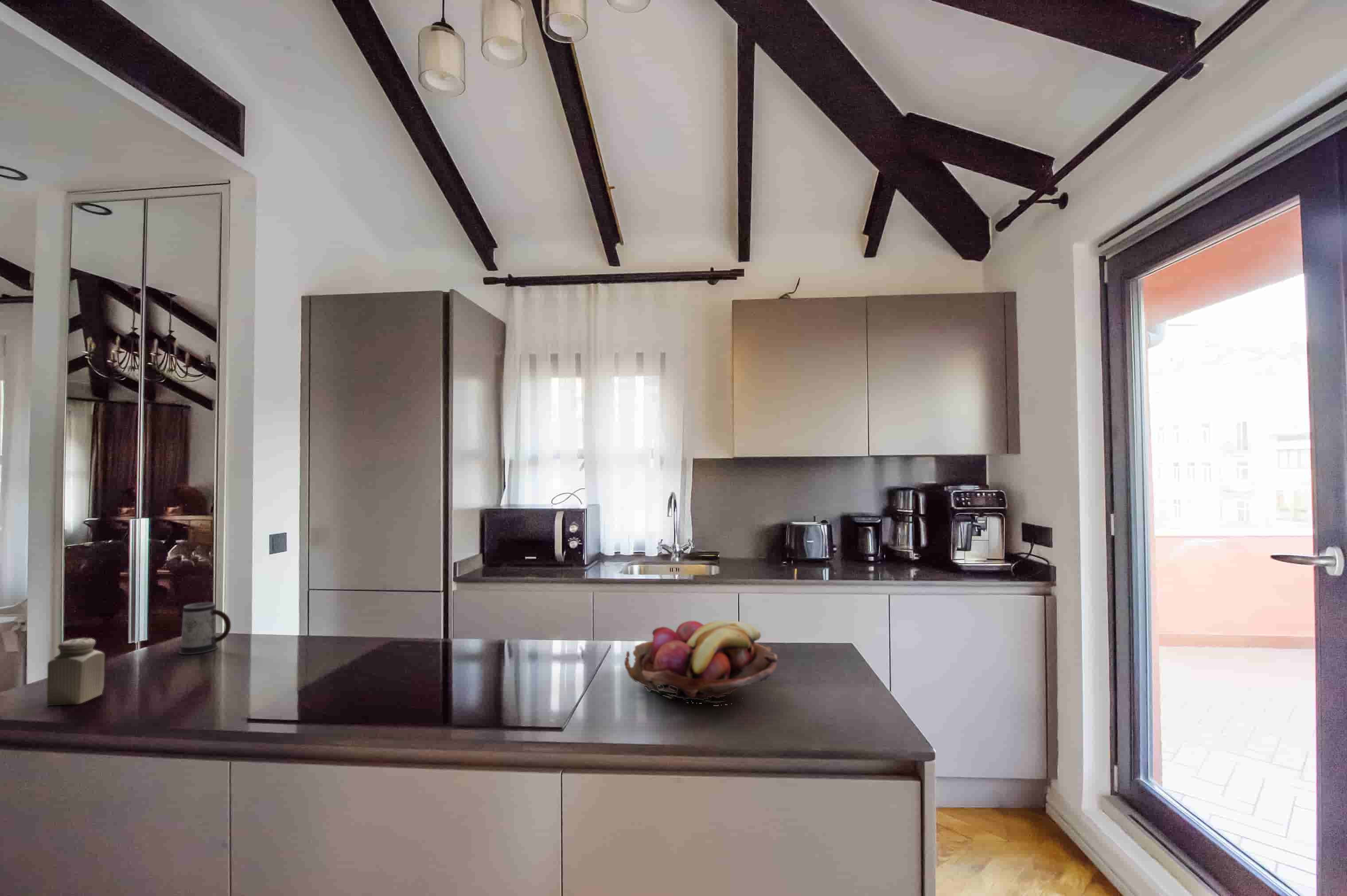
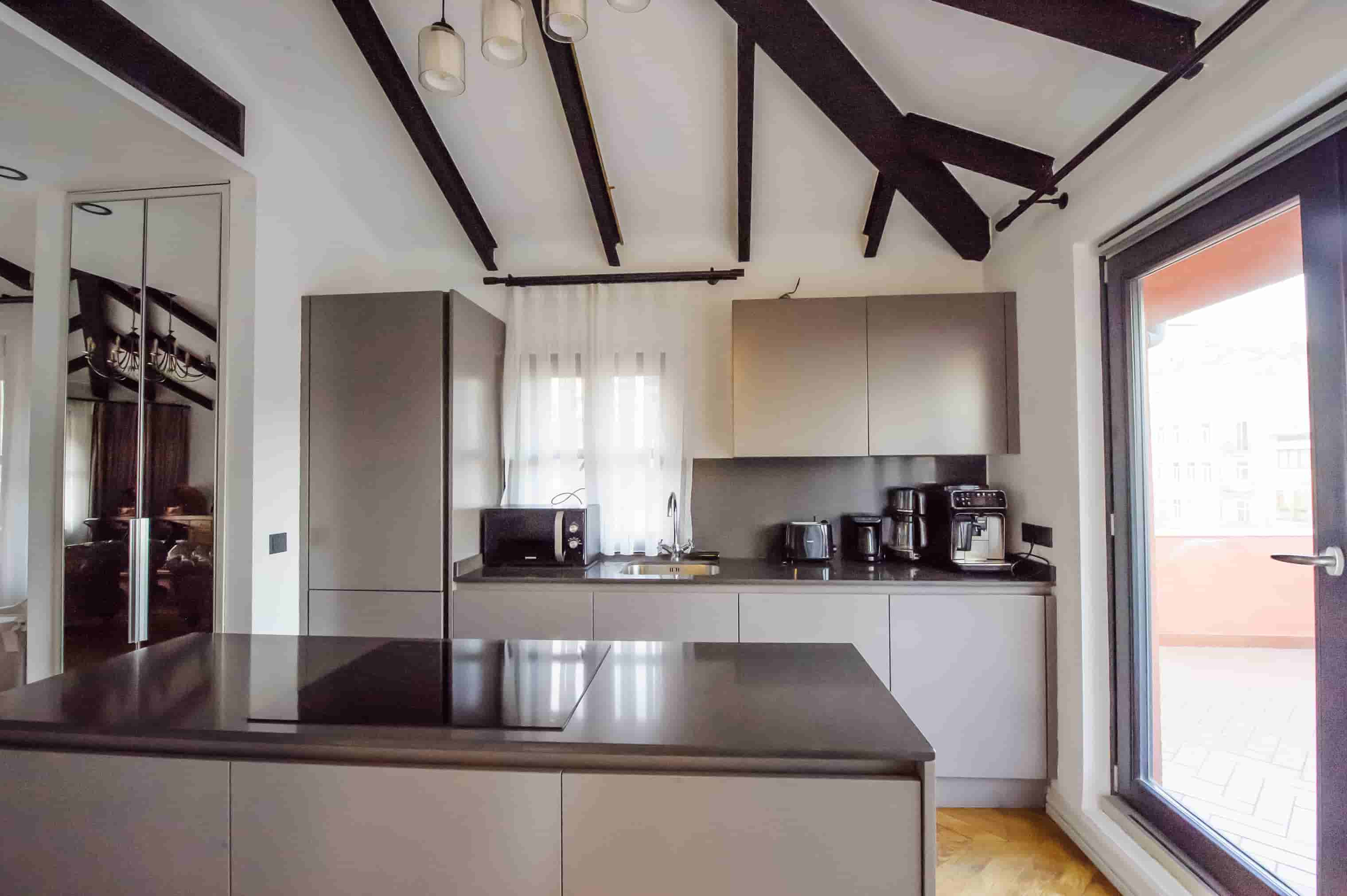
- mug (206, 627)
- salt shaker (77, 669)
- fruit basket (701, 656)
